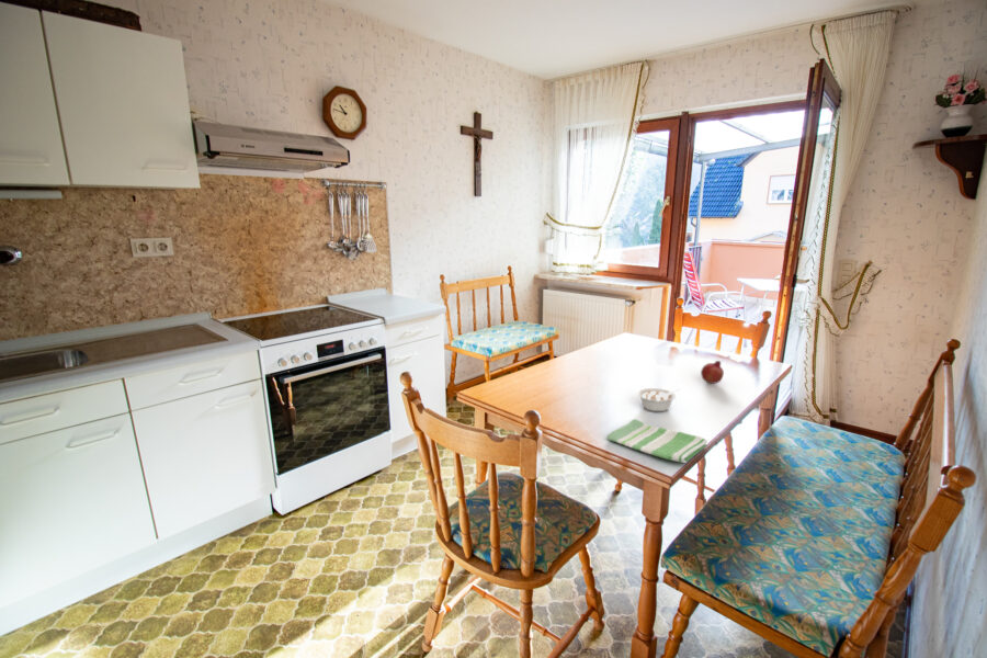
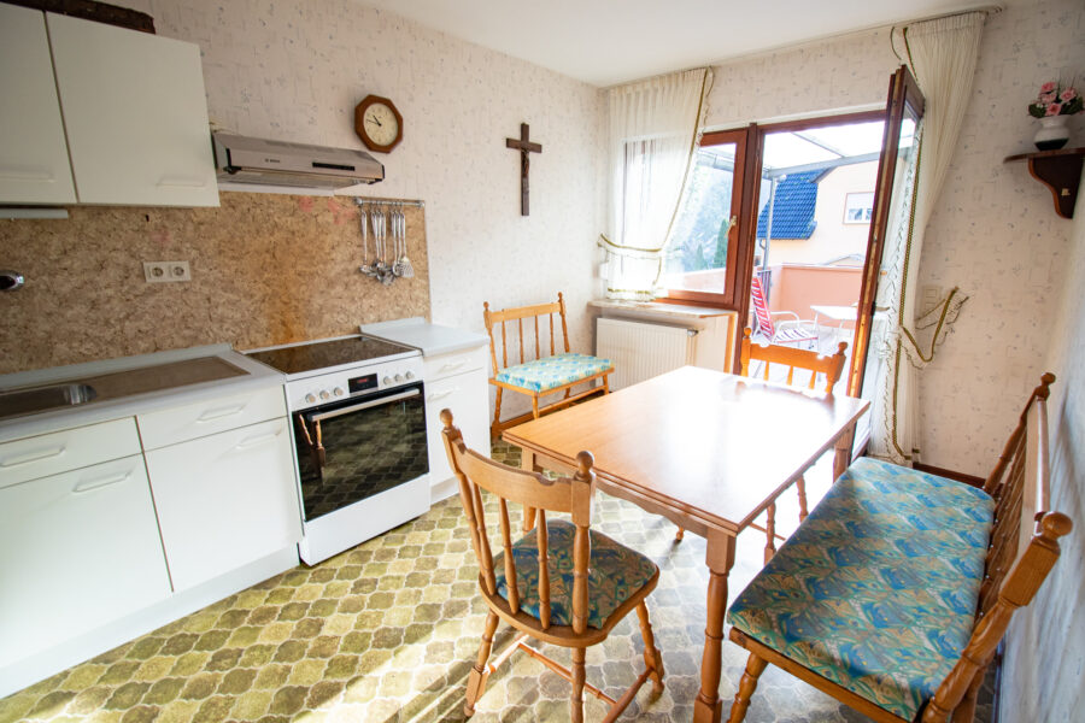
- dish towel (656, 439)
- legume (657, 398)
- fruit (712, 371)
